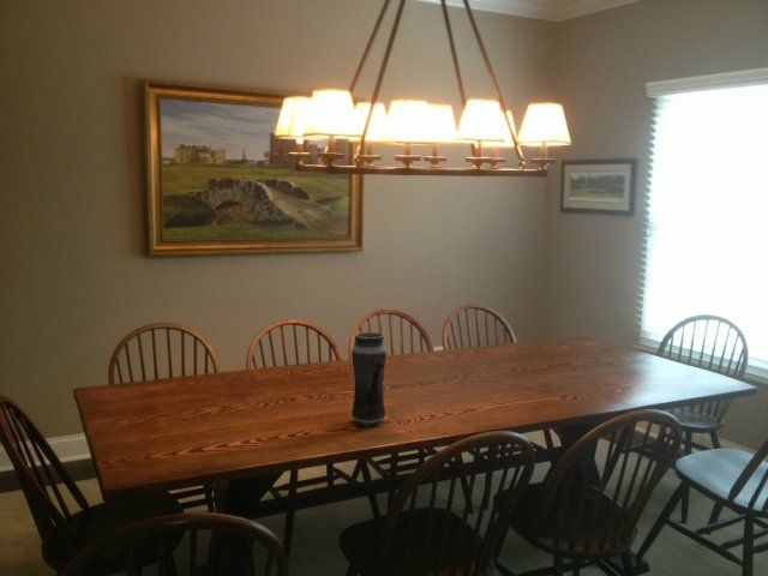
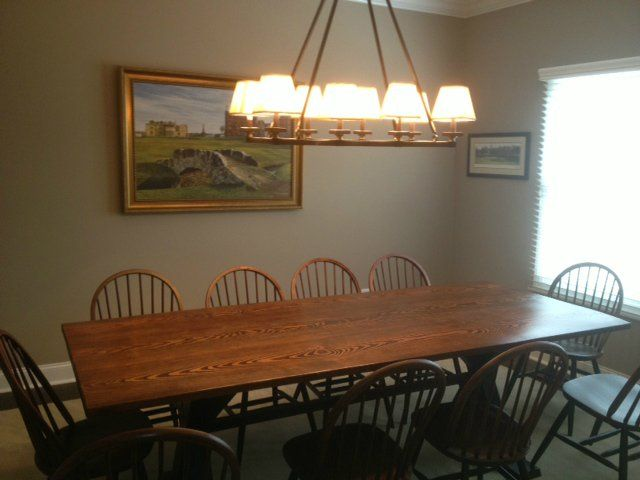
- vase (368, 378)
